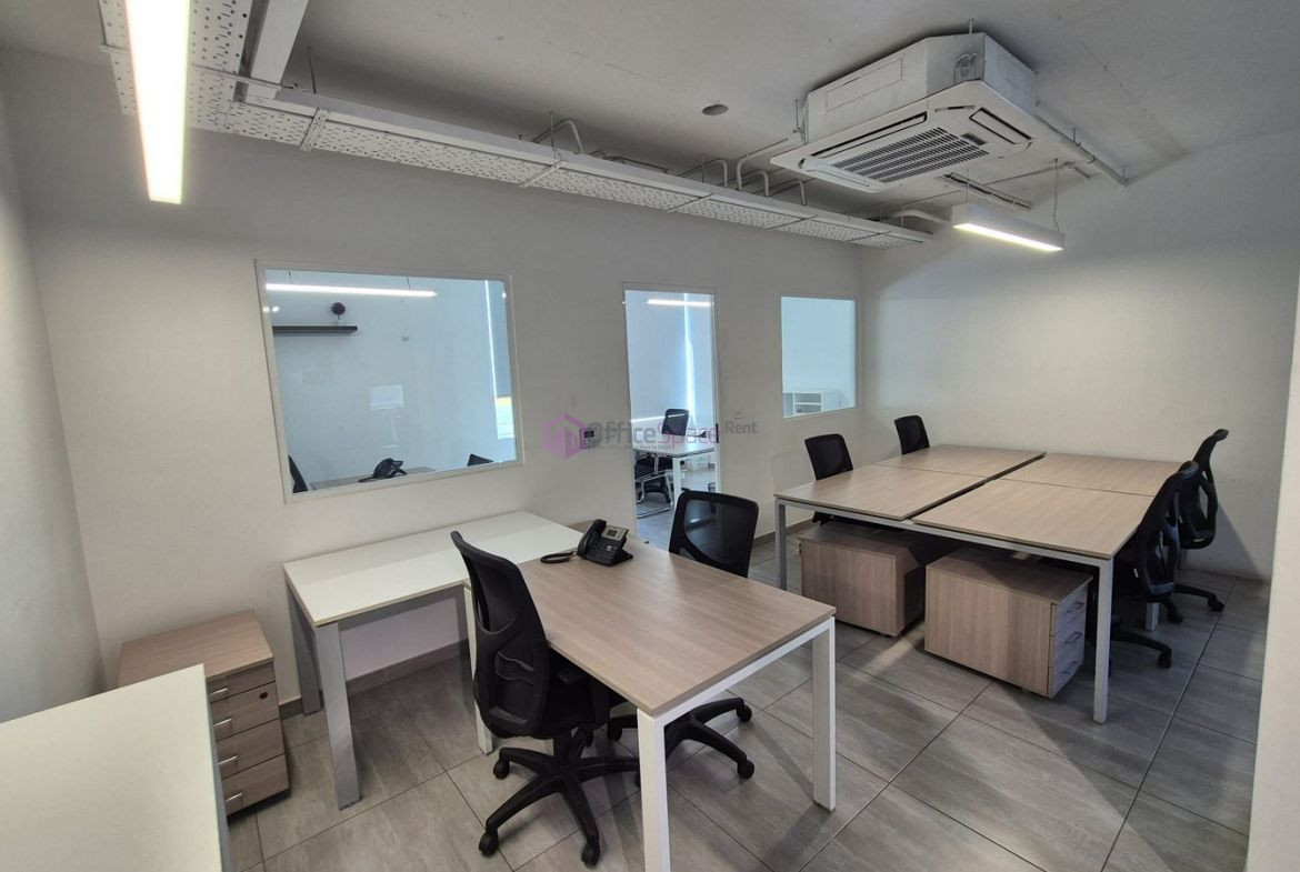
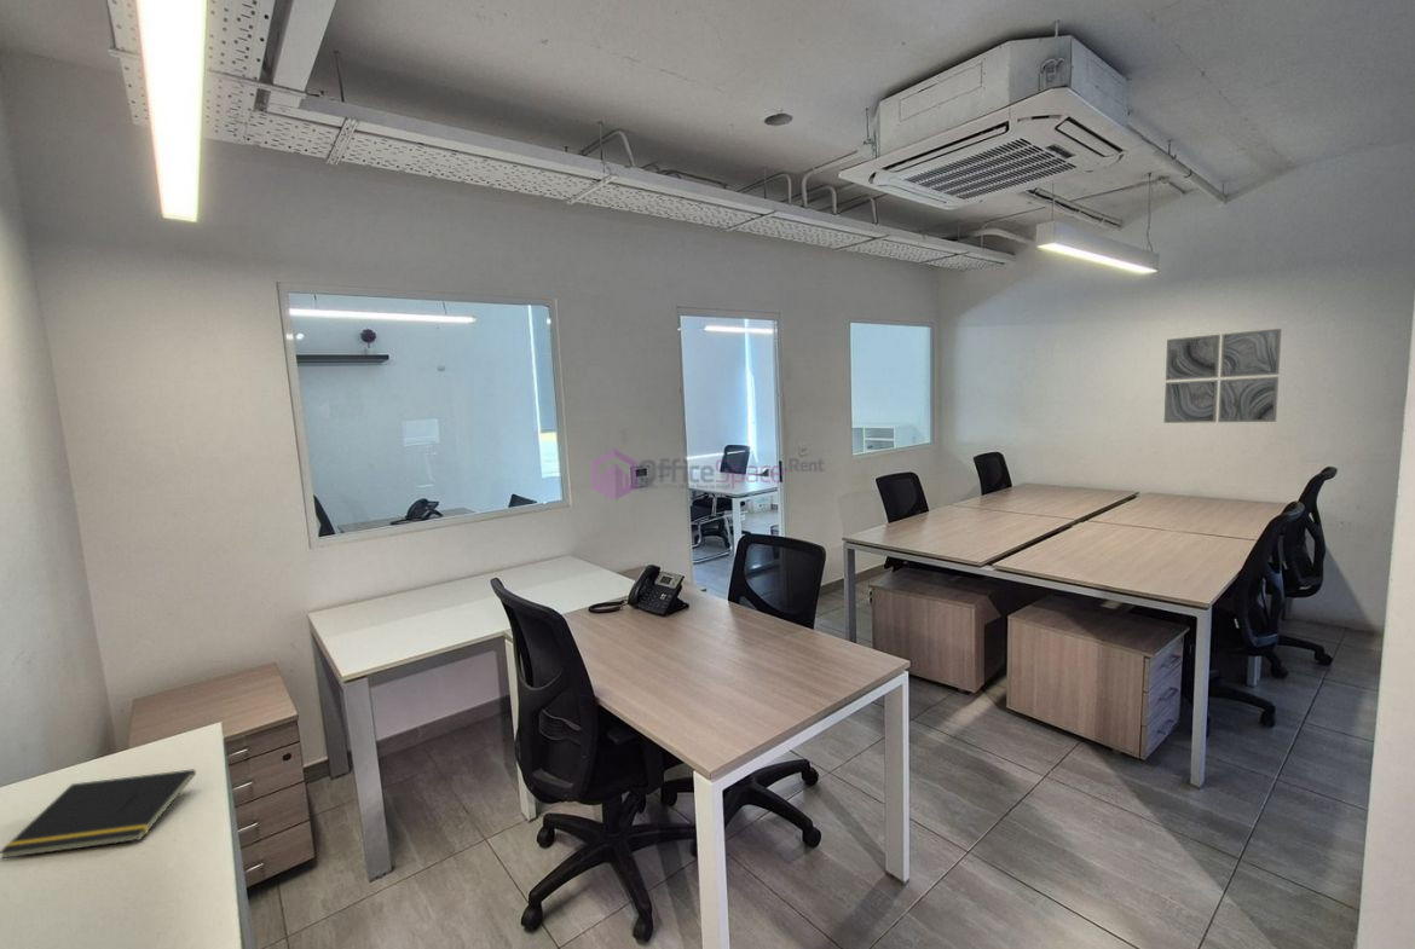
+ notepad (104, 810)
+ wall art (1220, 380)
